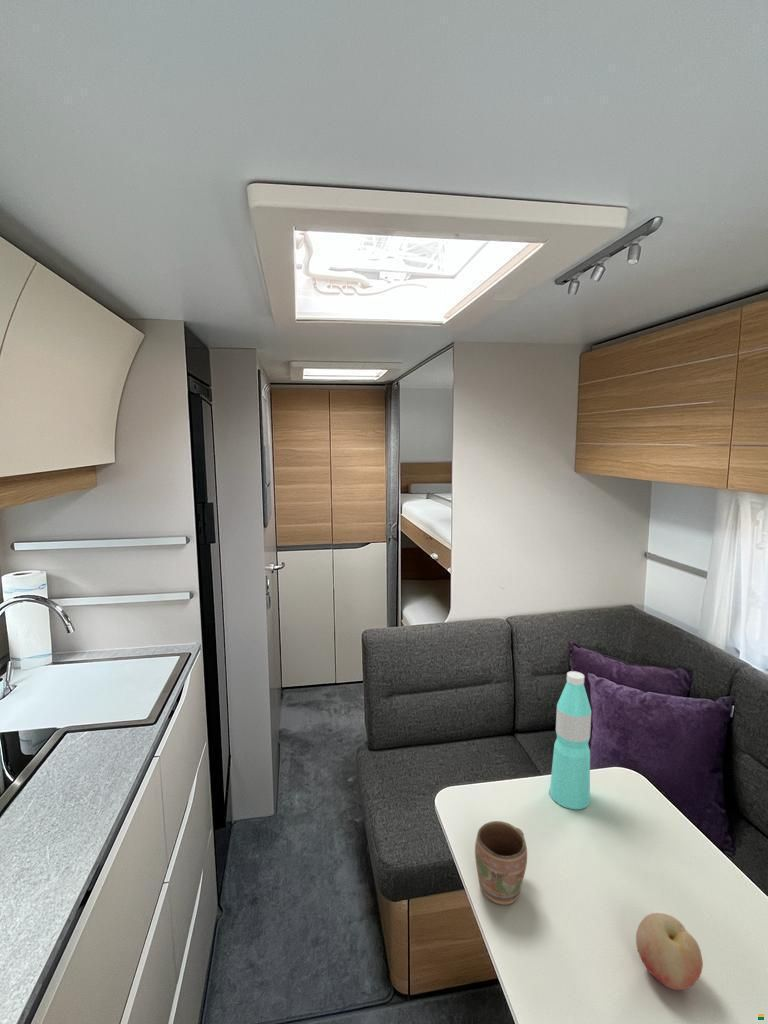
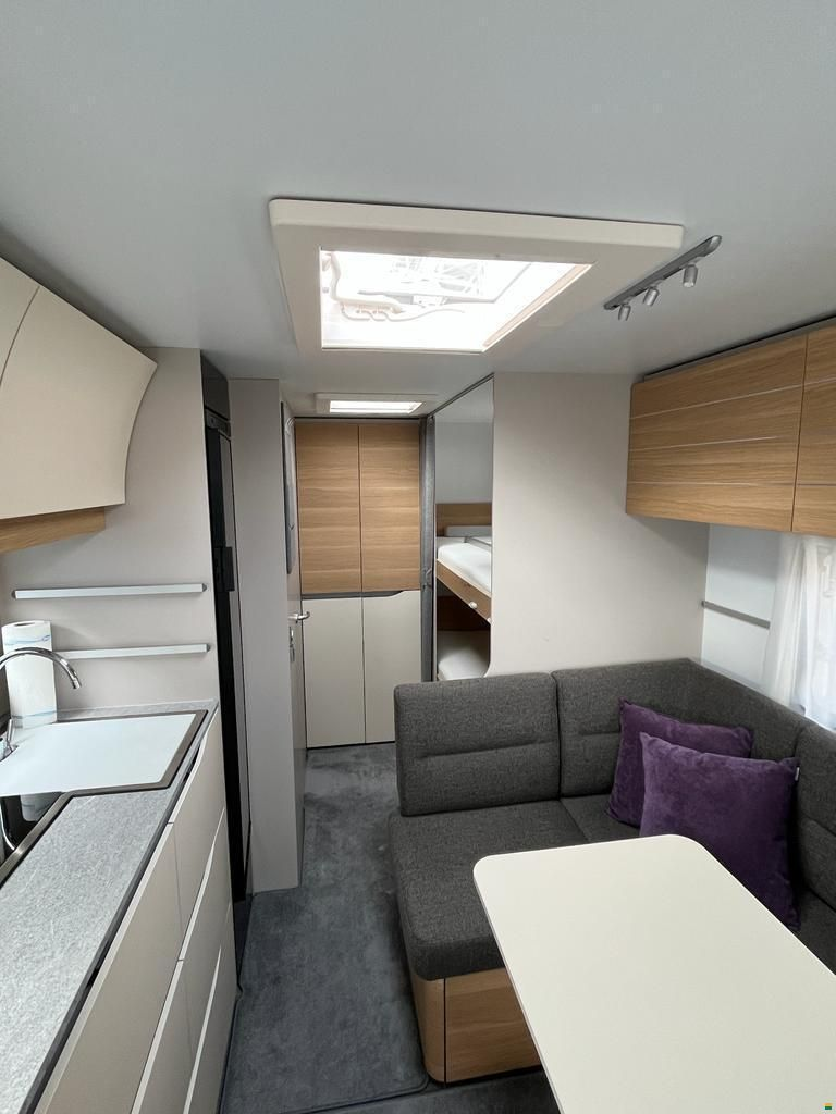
- fruit (668, 950)
- water bottle (572, 736)
- mug (504, 862)
